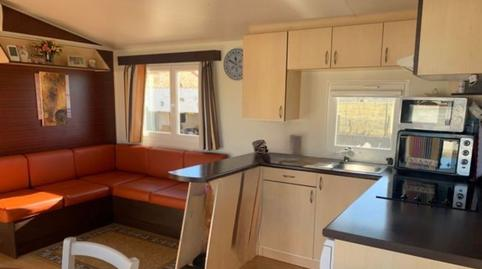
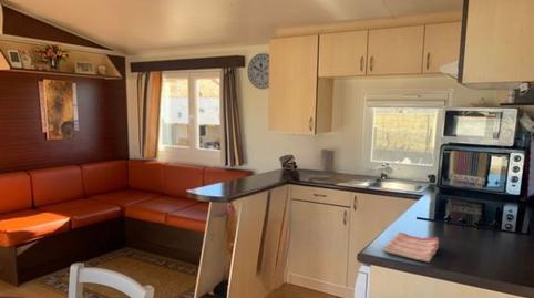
+ dish towel (411, 245)
